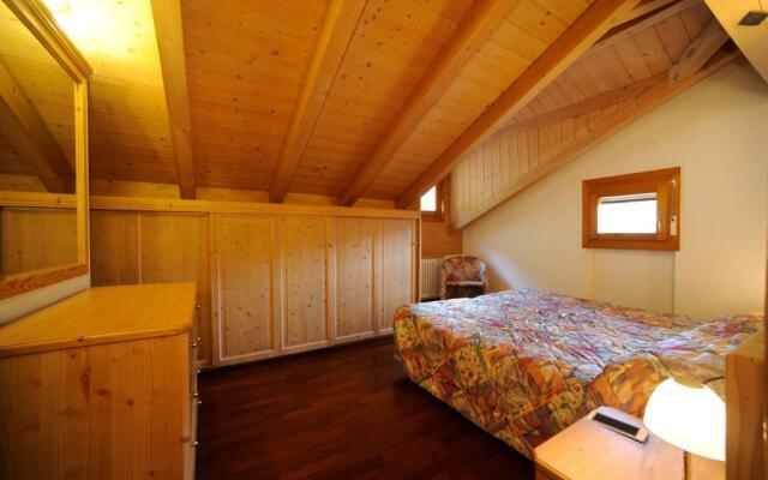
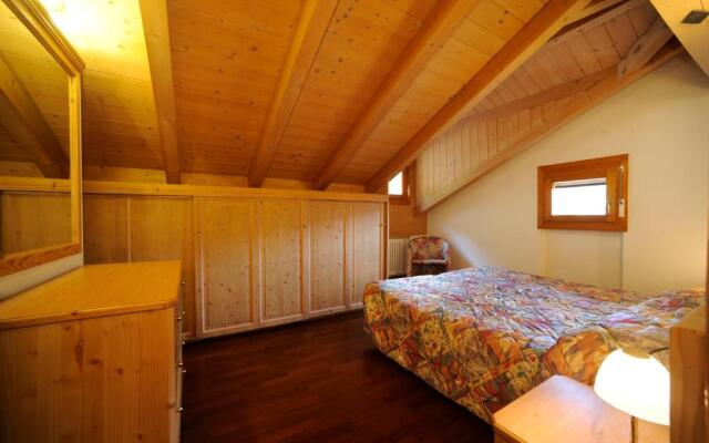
- cell phone (616, 425)
